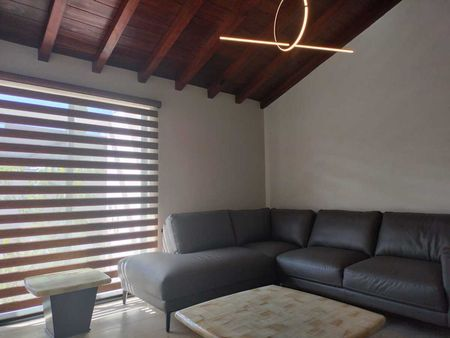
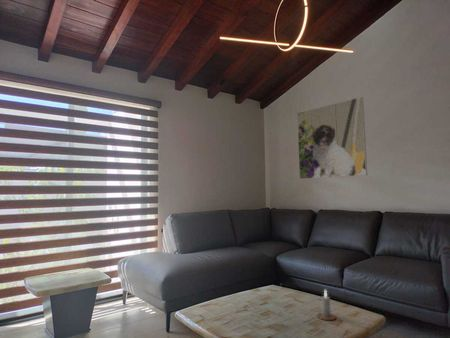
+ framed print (328, 141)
+ candle (325, 302)
